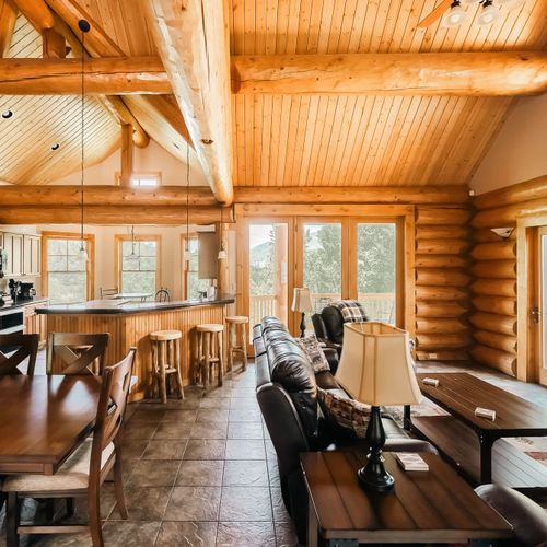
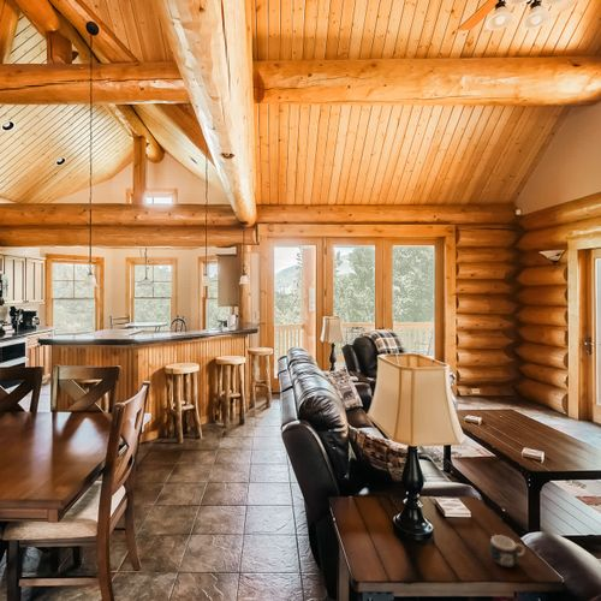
+ mug (507, 551)
